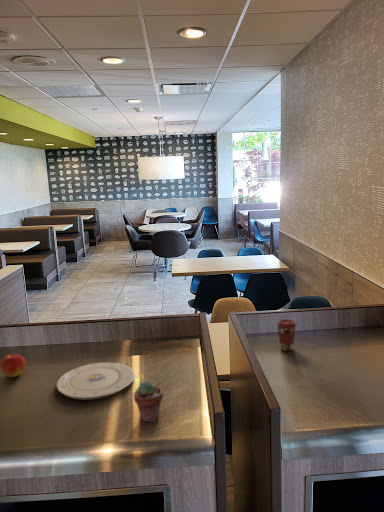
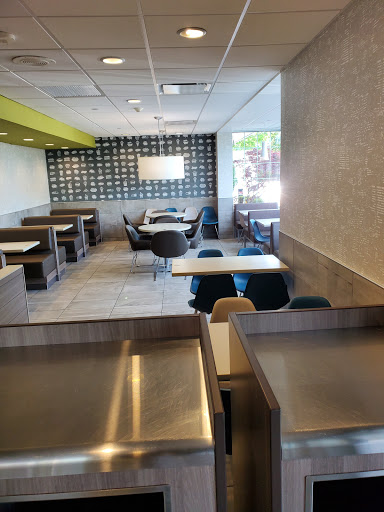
- coffee cup (286, 335)
- plate (96, 380)
- apple (13, 365)
- potted succulent (148, 399)
